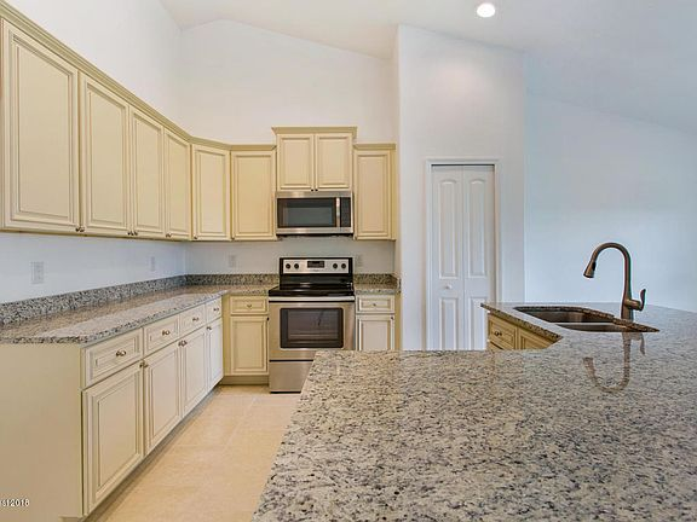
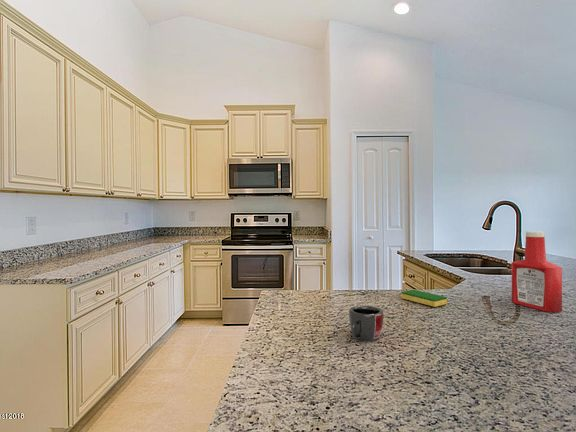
+ dish sponge (423, 297)
+ soap bottle (535, 268)
+ mug (363, 325)
